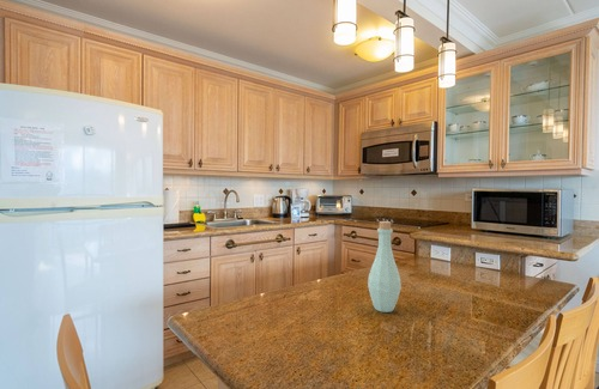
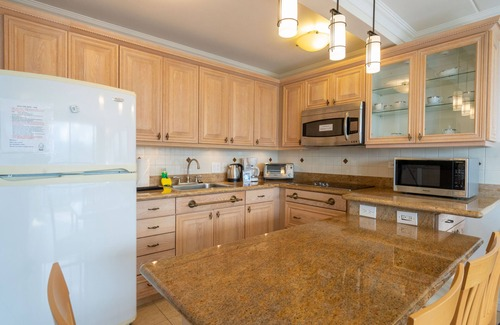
- bottle (383, 265)
